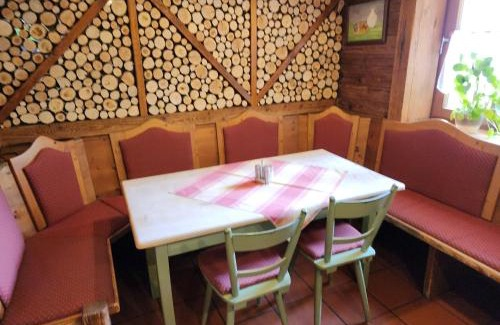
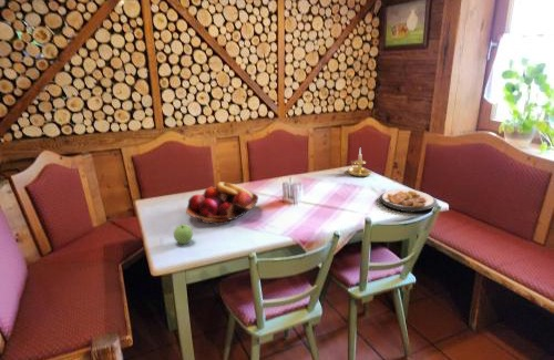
+ plate (407, 197)
+ candle holder (358, 160)
+ apple (183, 234)
+ fruit basket (223, 200)
